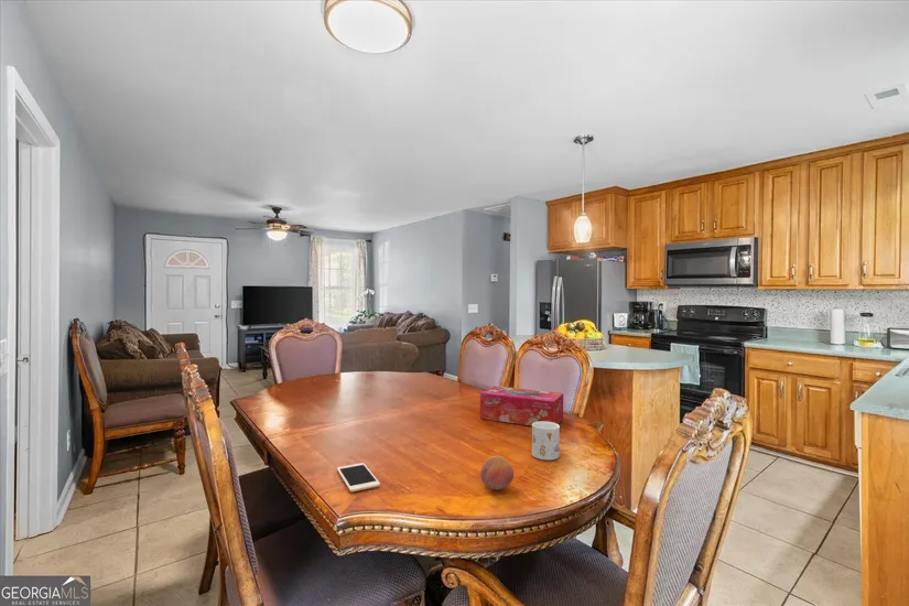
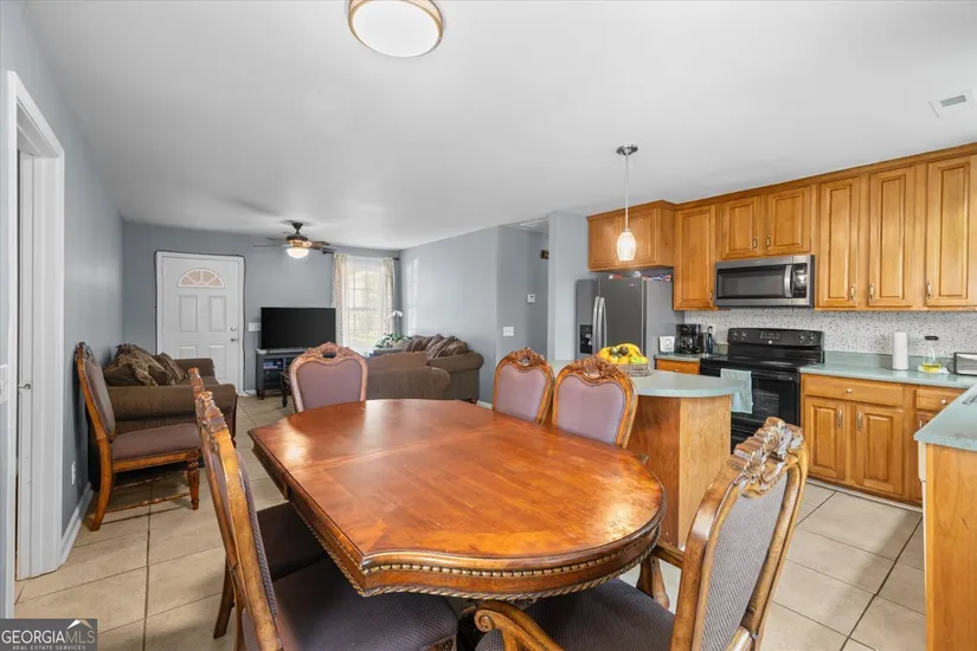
- mug (547, 437)
- tissue box (521, 405)
- cell phone (357, 476)
- fruit (496, 472)
